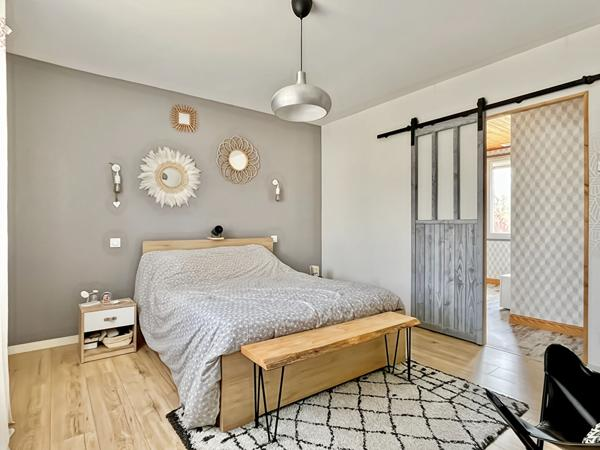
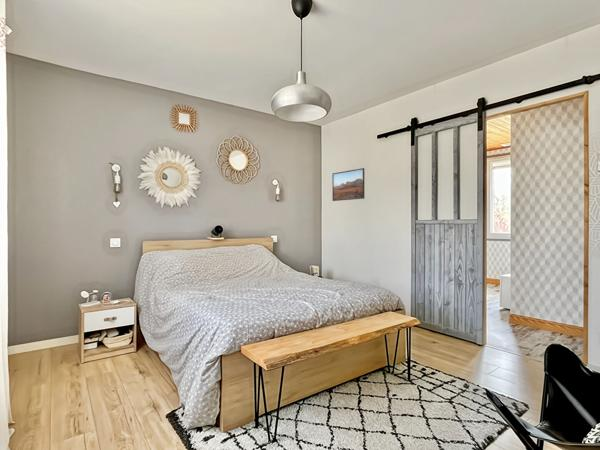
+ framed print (347, 185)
